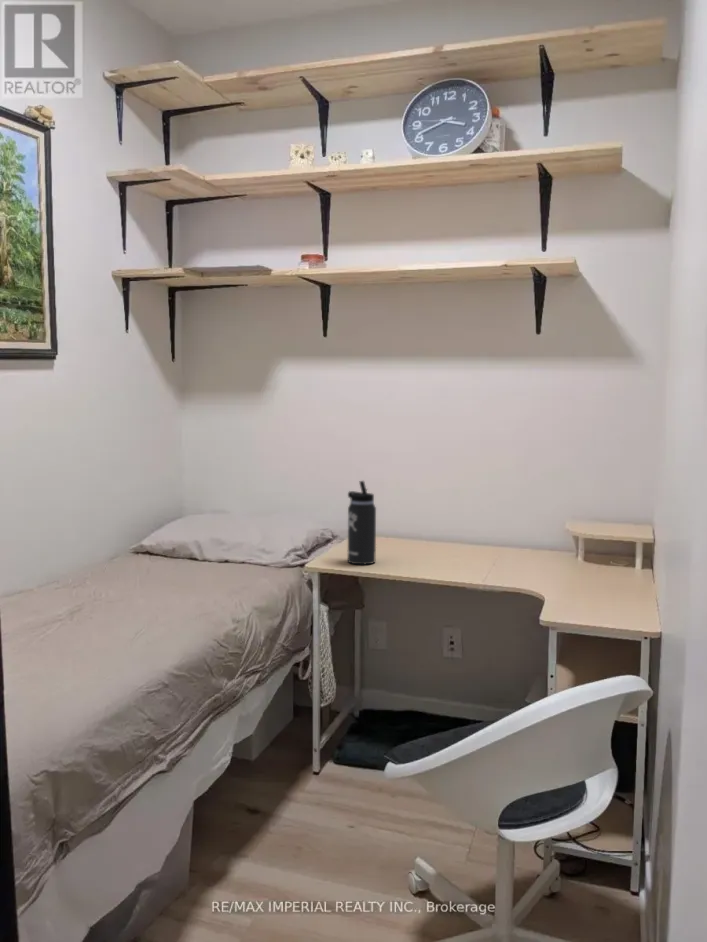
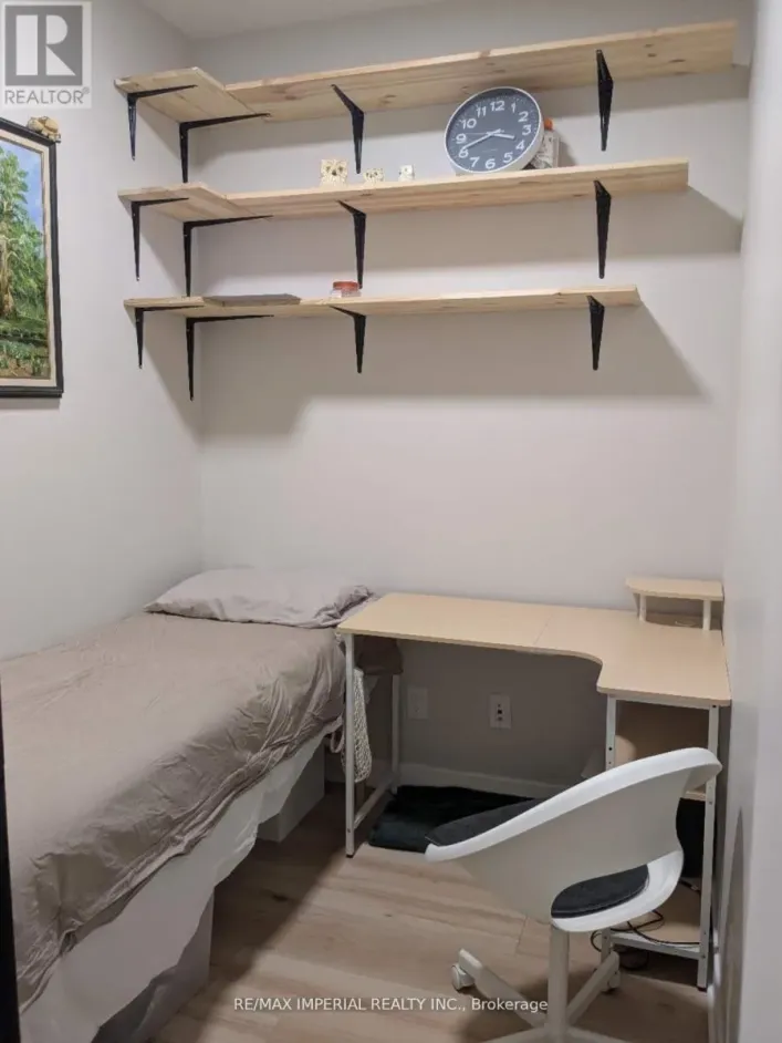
- thermos bottle (359, 520)
